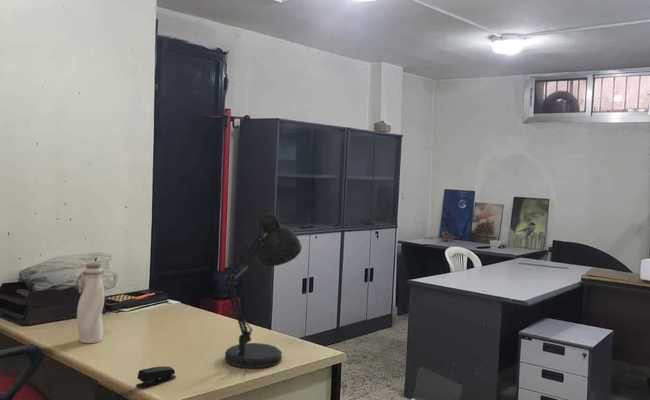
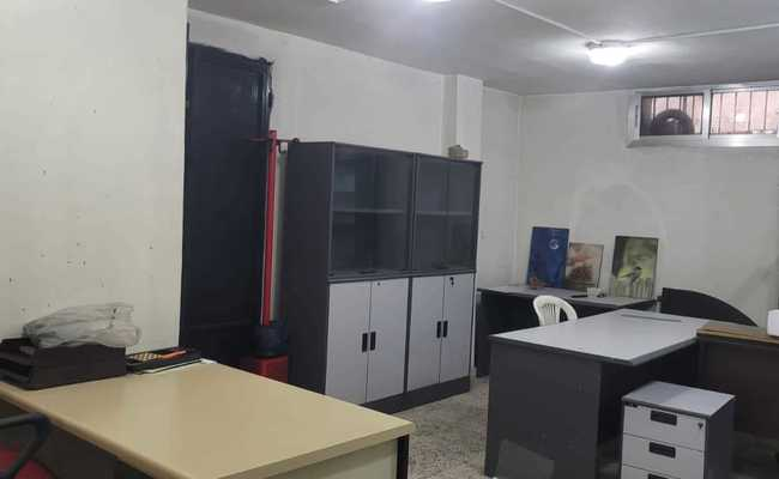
- water bottle (90, 302)
- desk lamp (241, 274)
- stapler (156, 373)
